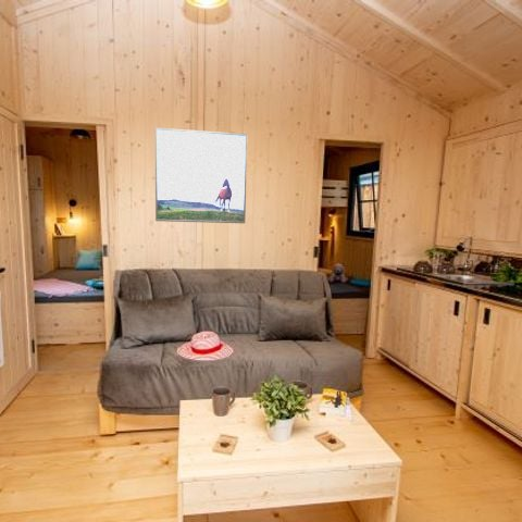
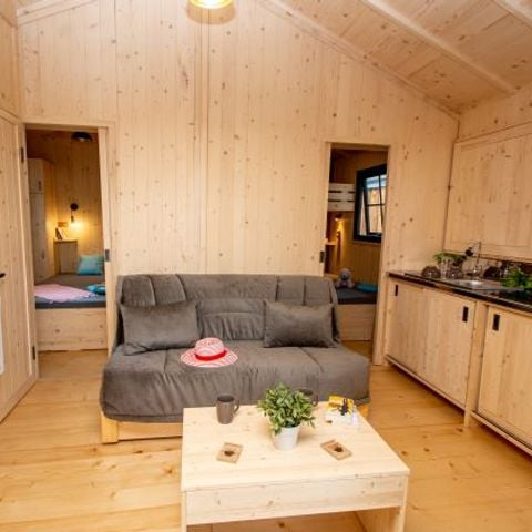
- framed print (201, 177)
